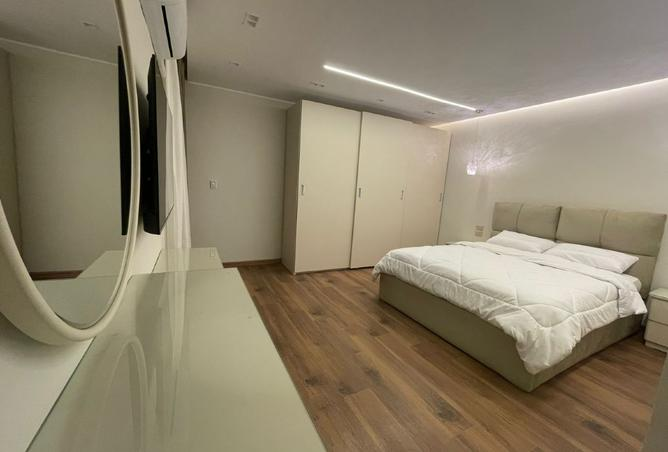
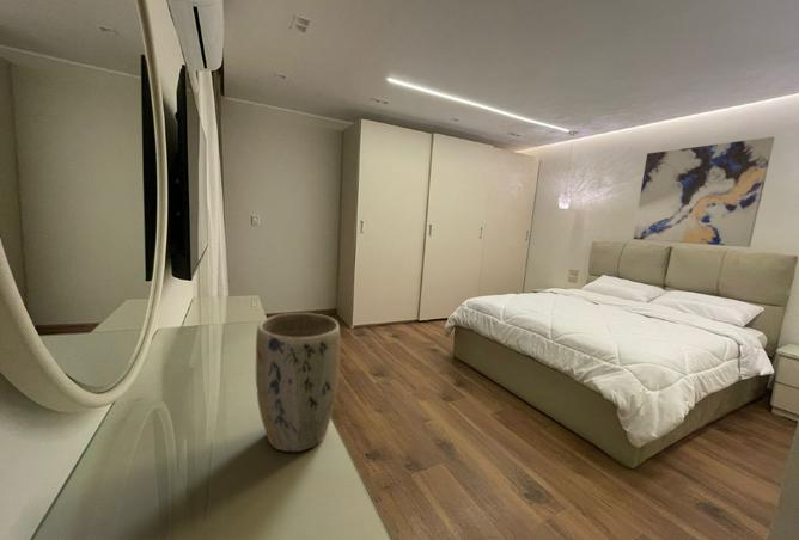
+ wall art (693, 195)
+ plant pot (298, 380)
